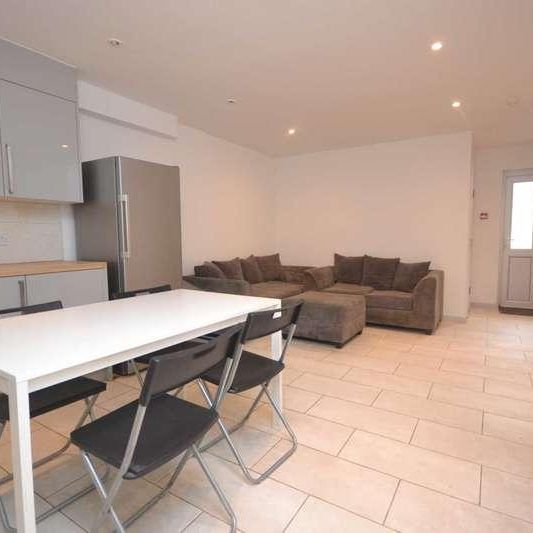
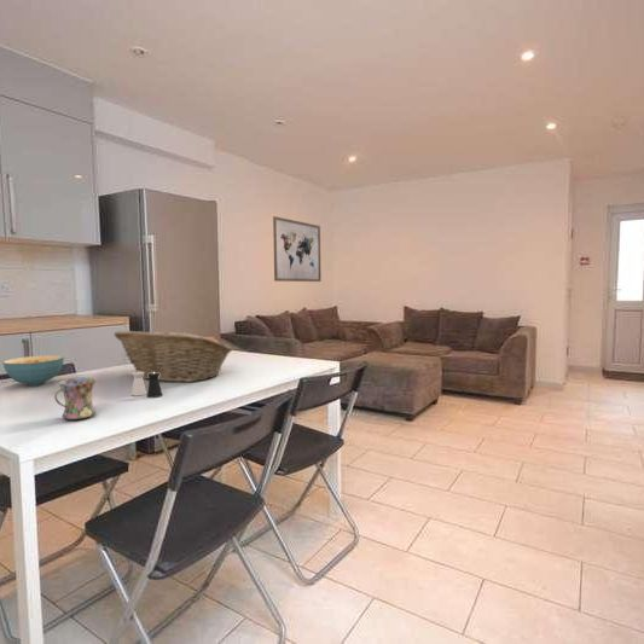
+ wall art (298, 251)
+ cereal bowl (34, 371)
+ mug (74, 400)
+ salt and pepper shaker (144, 384)
+ fruit basket (174, 352)
